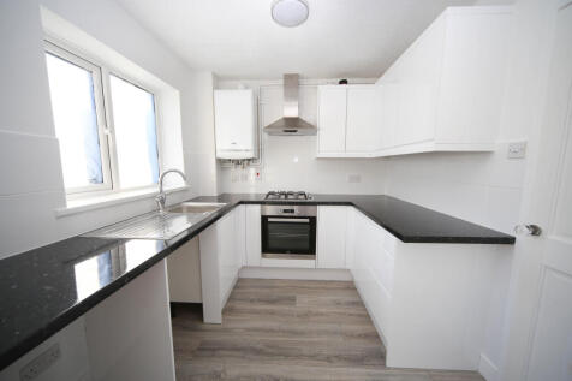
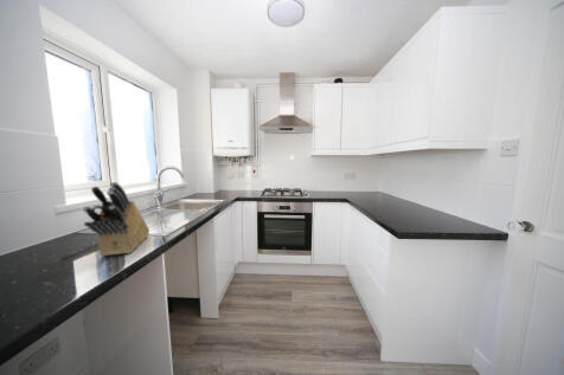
+ knife block (121, 214)
